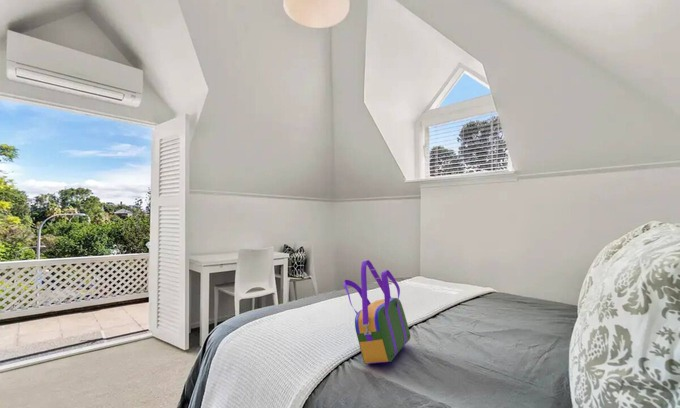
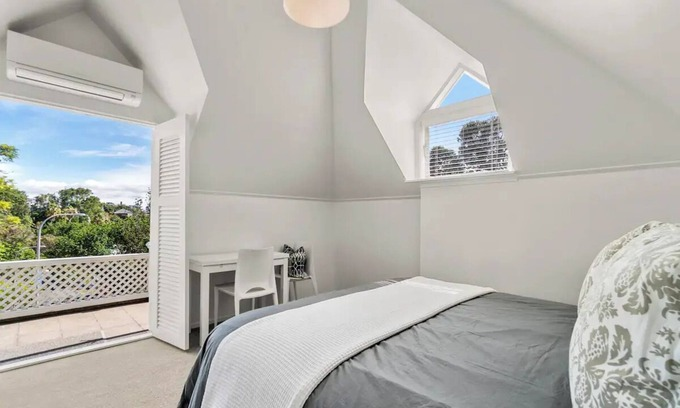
- handbag (372, 304)
